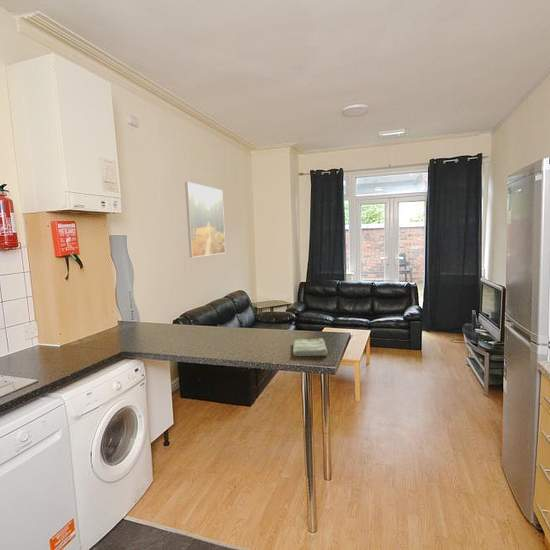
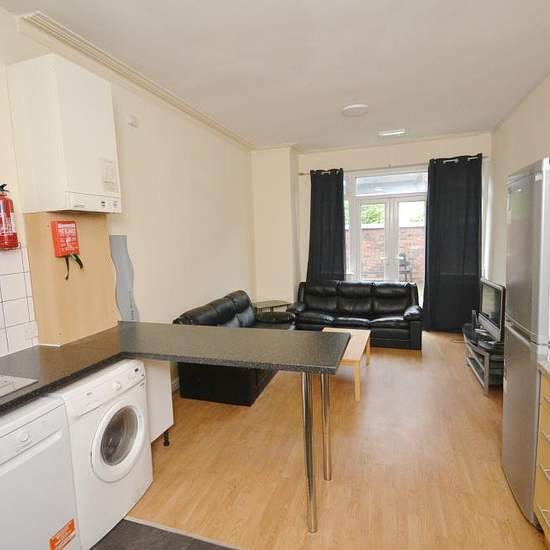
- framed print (207, 221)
- dish towel (309, 345)
